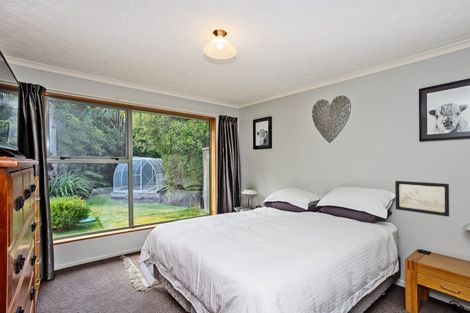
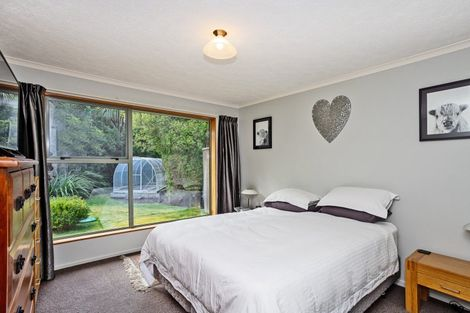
- wall art (420, 197)
